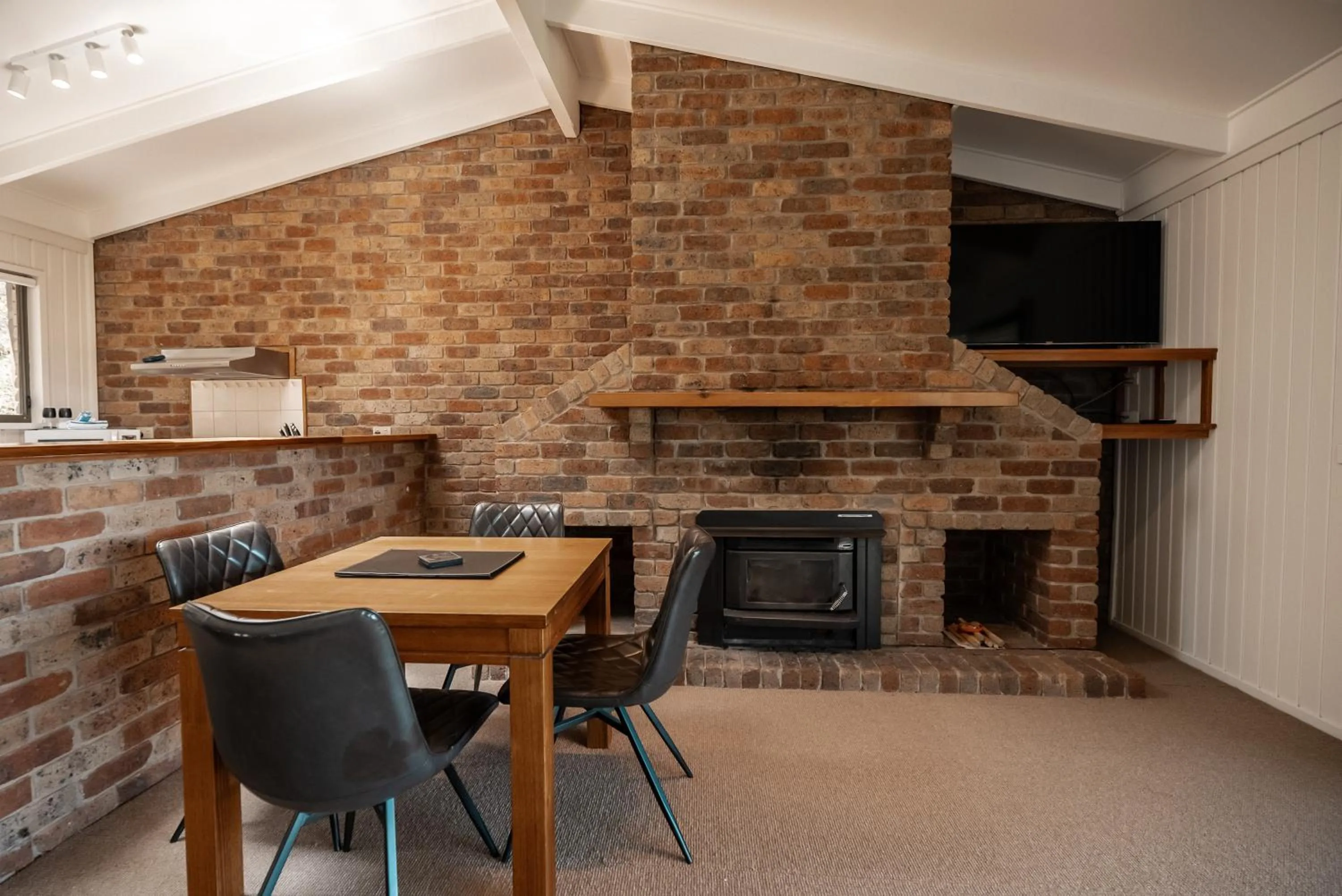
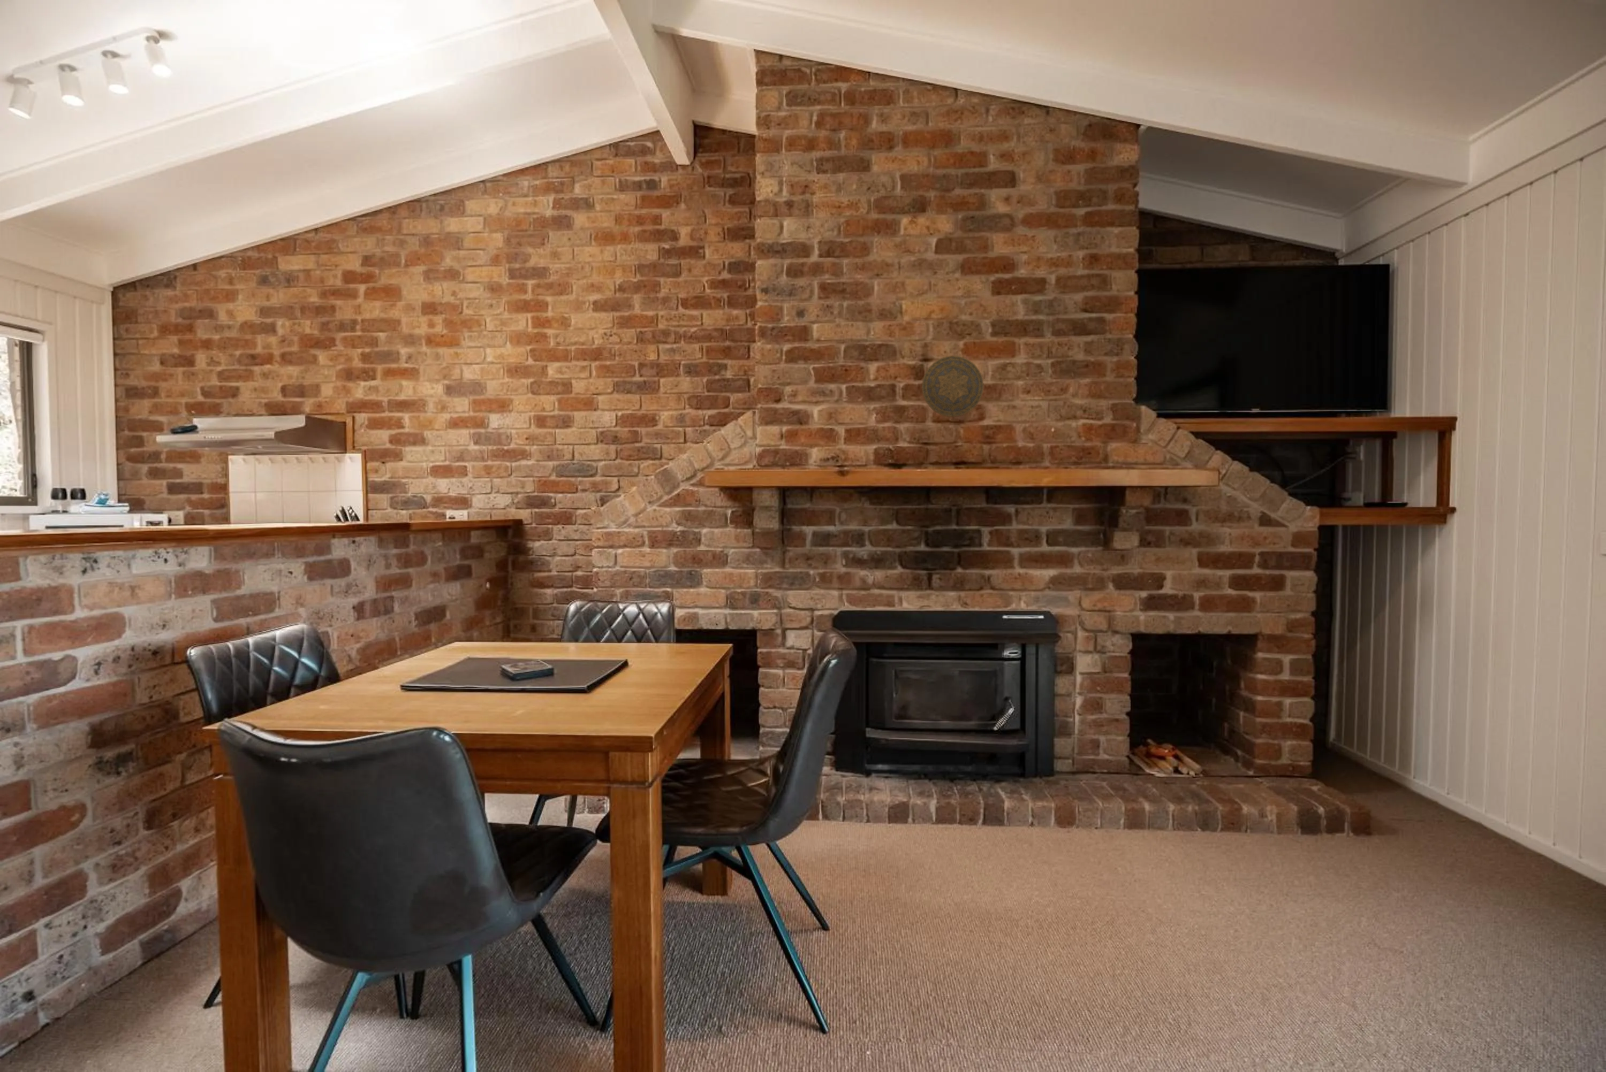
+ decorative plate (953, 385)
